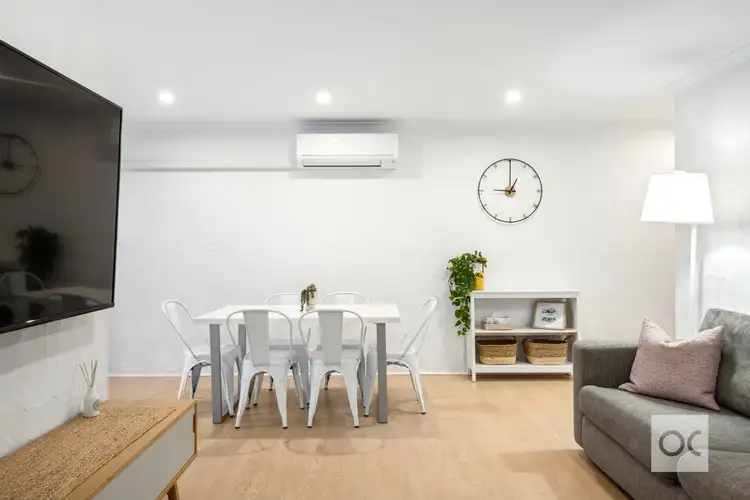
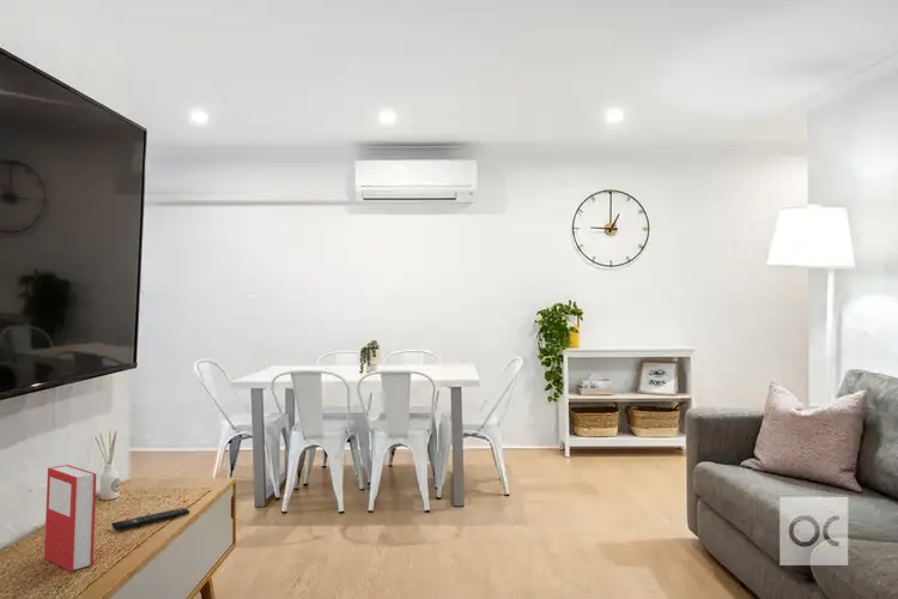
+ remote control (152, 519)
+ book (69, 515)
